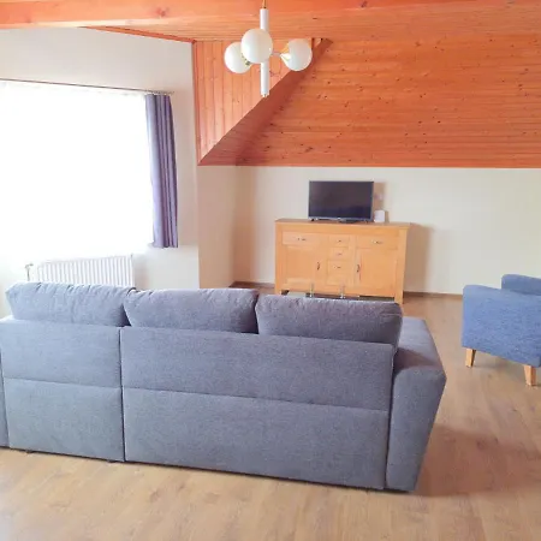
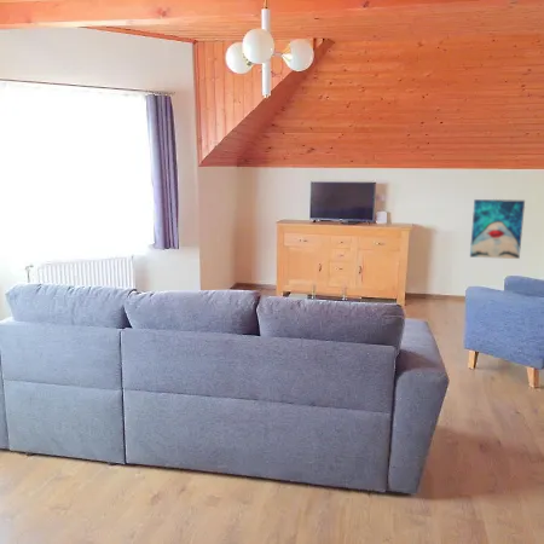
+ wall art (496, 228)
